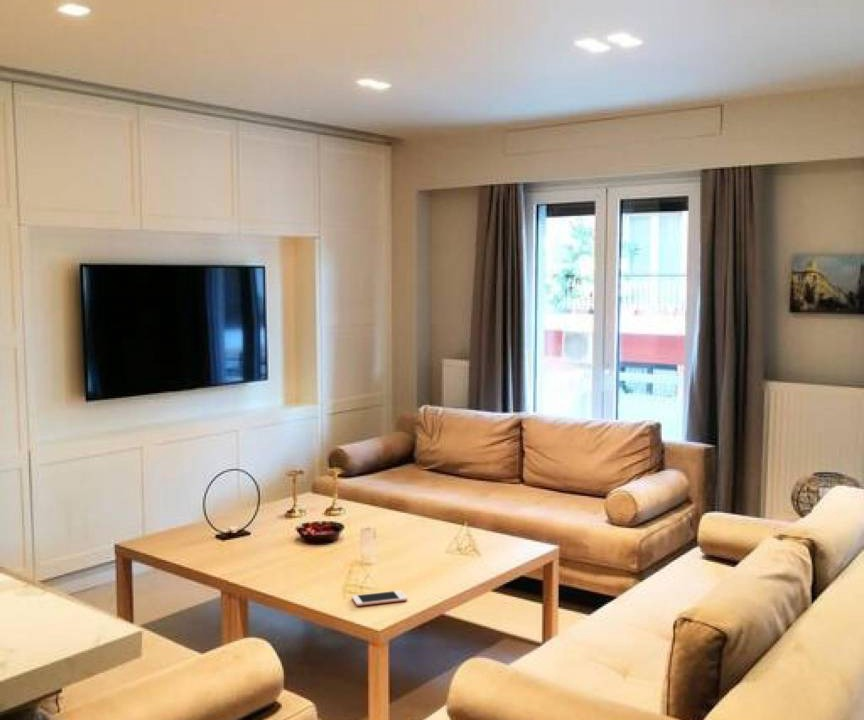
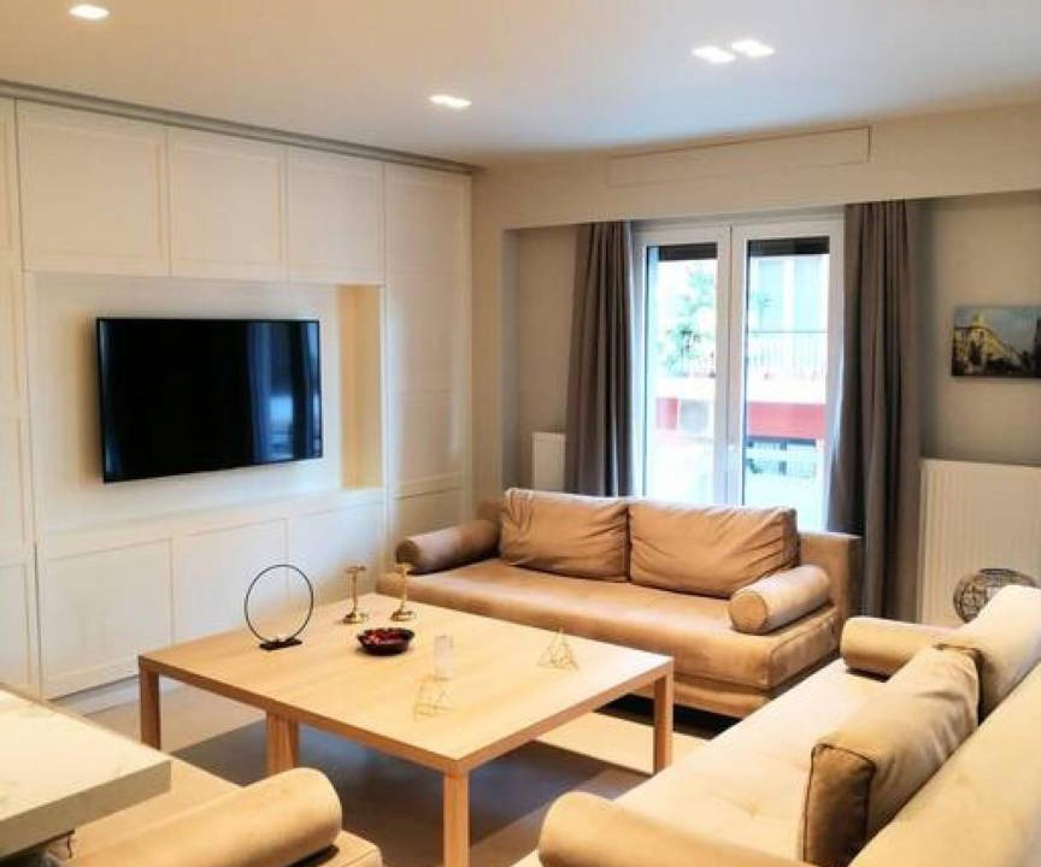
- cell phone (379, 598)
